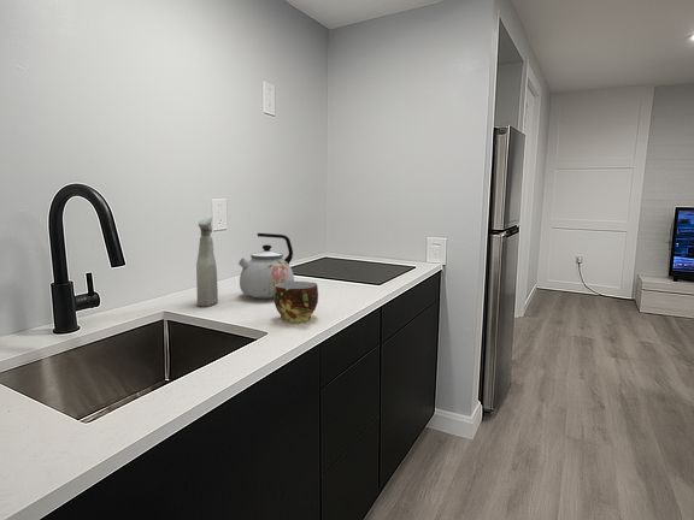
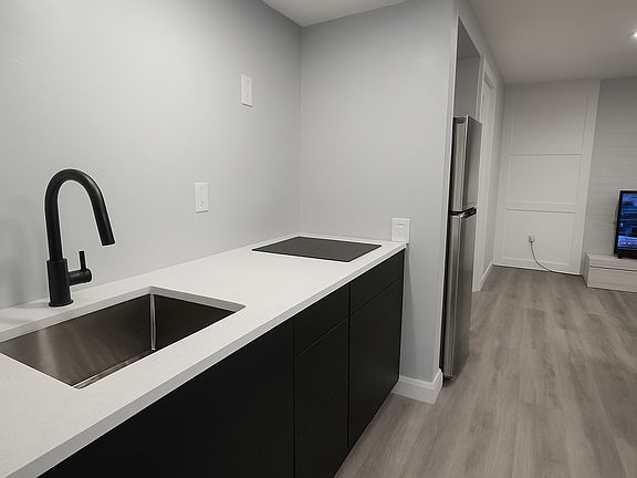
- cup (298, 301)
- spray bottle (206, 260)
- kettle (266, 264)
